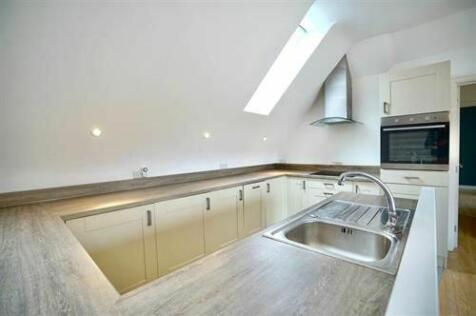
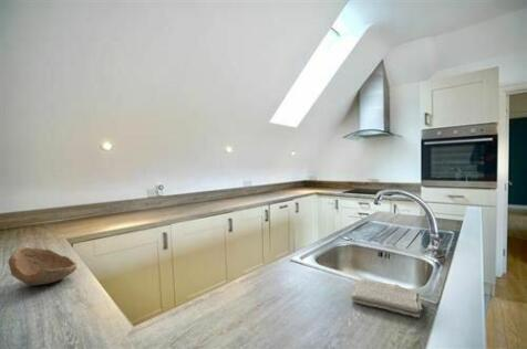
+ washcloth (385, 295)
+ bowl (45, 264)
